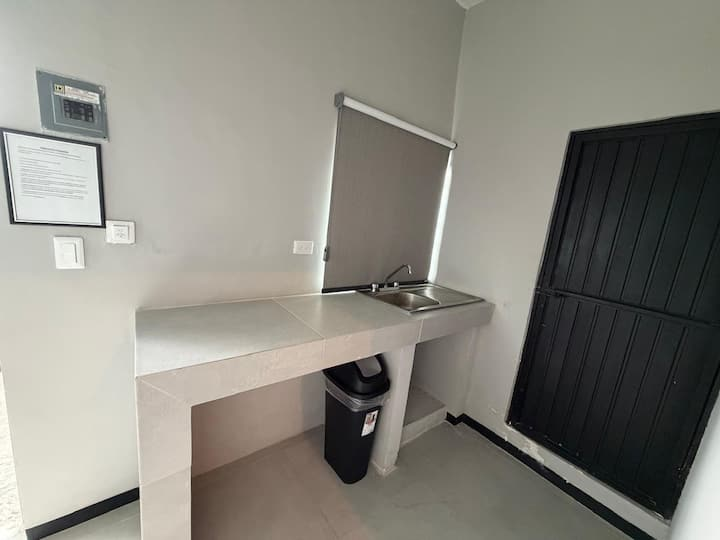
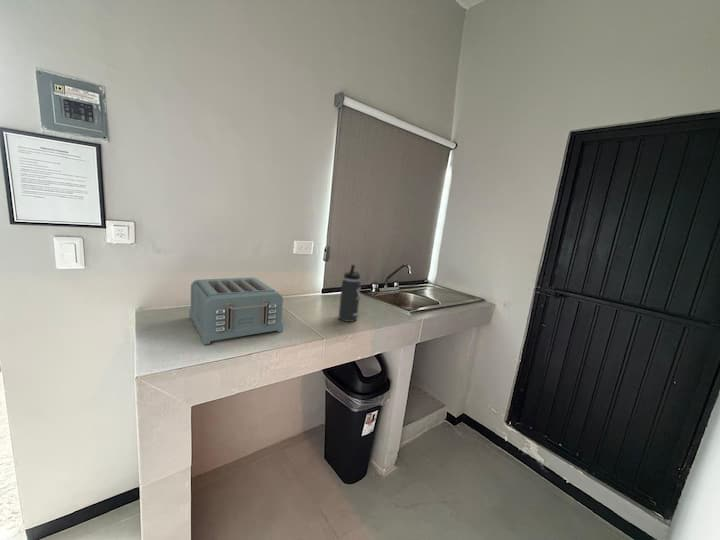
+ thermos bottle (351, 291)
+ toaster (237, 306)
